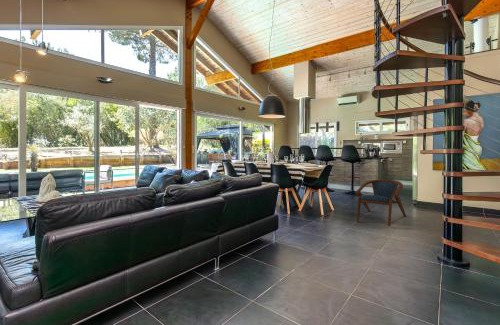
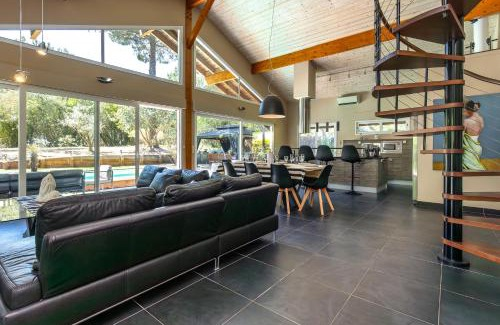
- armchair (380, 199)
